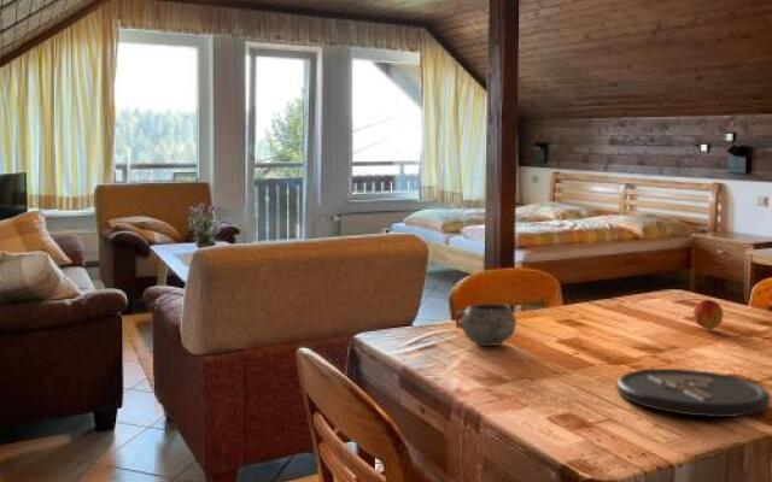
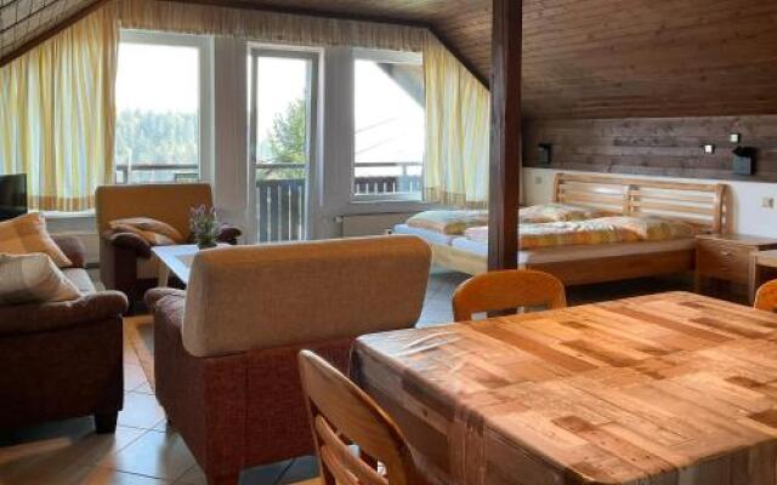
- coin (690, 390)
- peach (707, 313)
- decorative bowl (485, 325)
